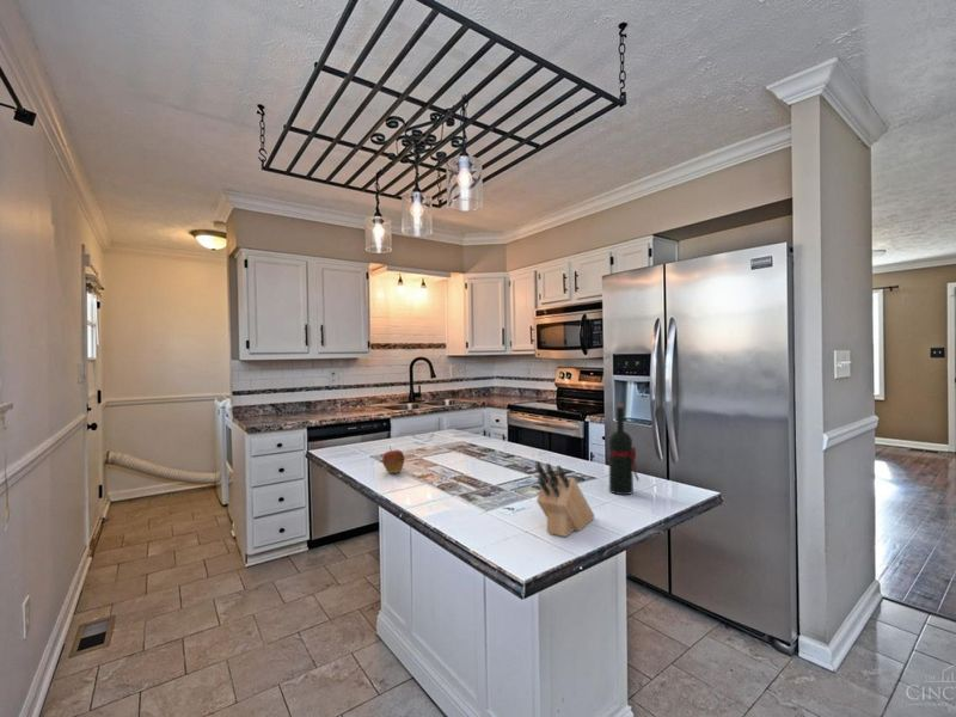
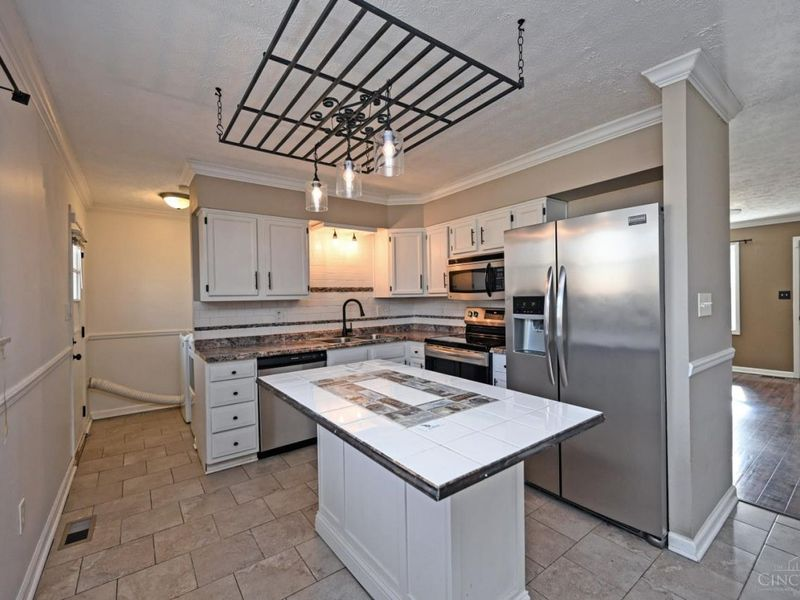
- knife block (564, 491)
- wine bottle (624, 447)
- apple (393, 459)
